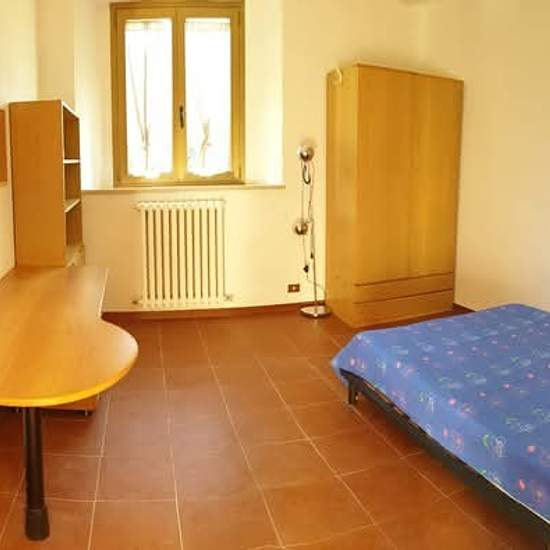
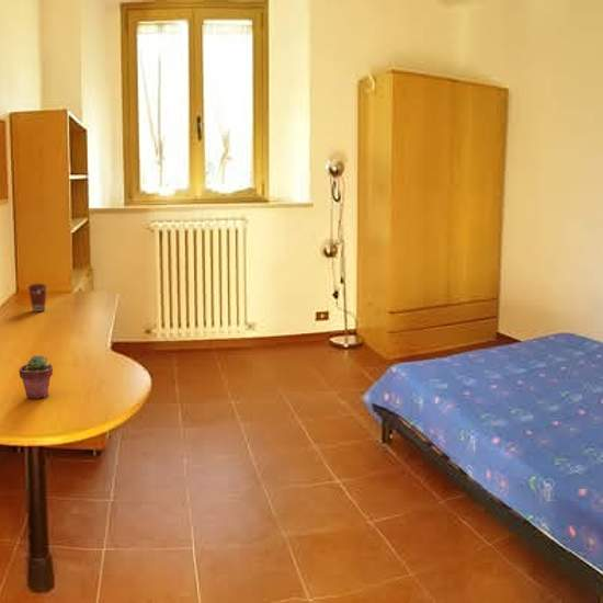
+ potted succulent (36, 375)
+ coffee cup (37, 297)
